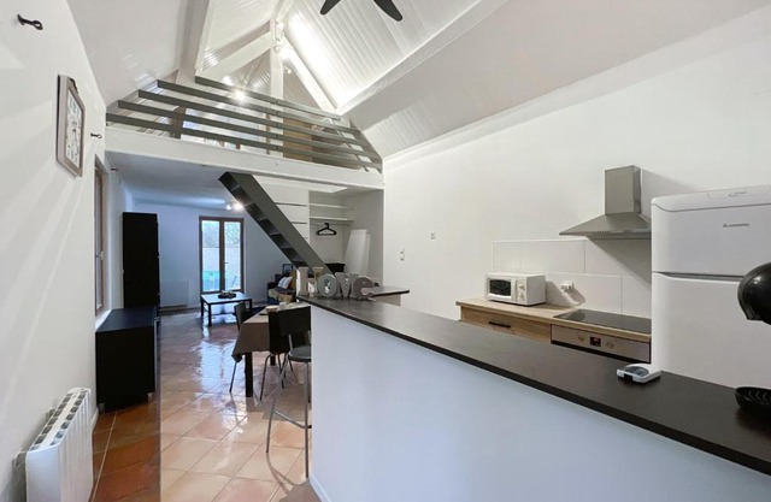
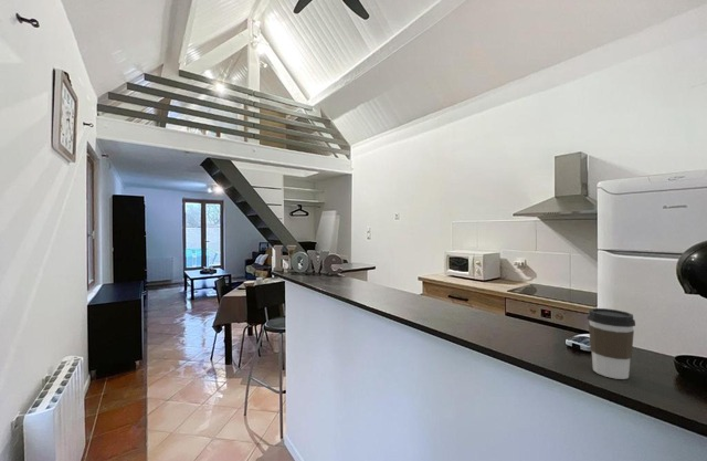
+ coffee cup (610, 342)
